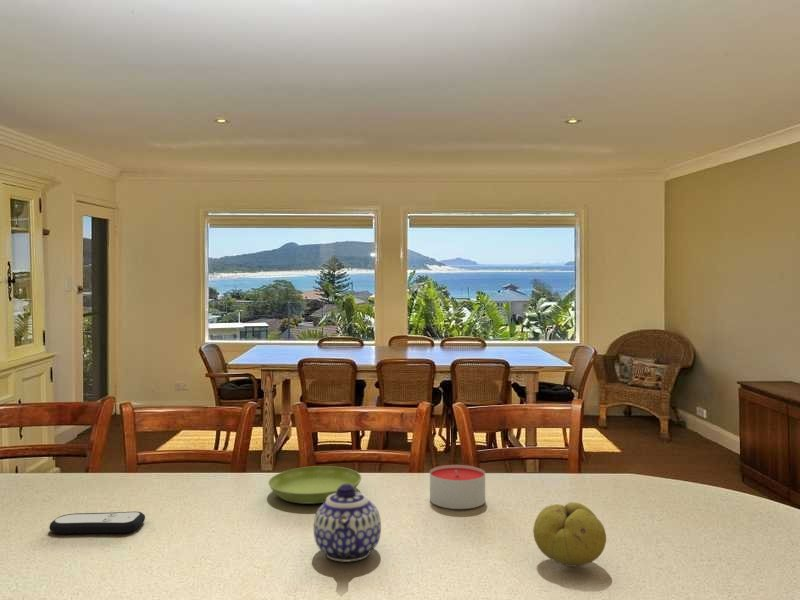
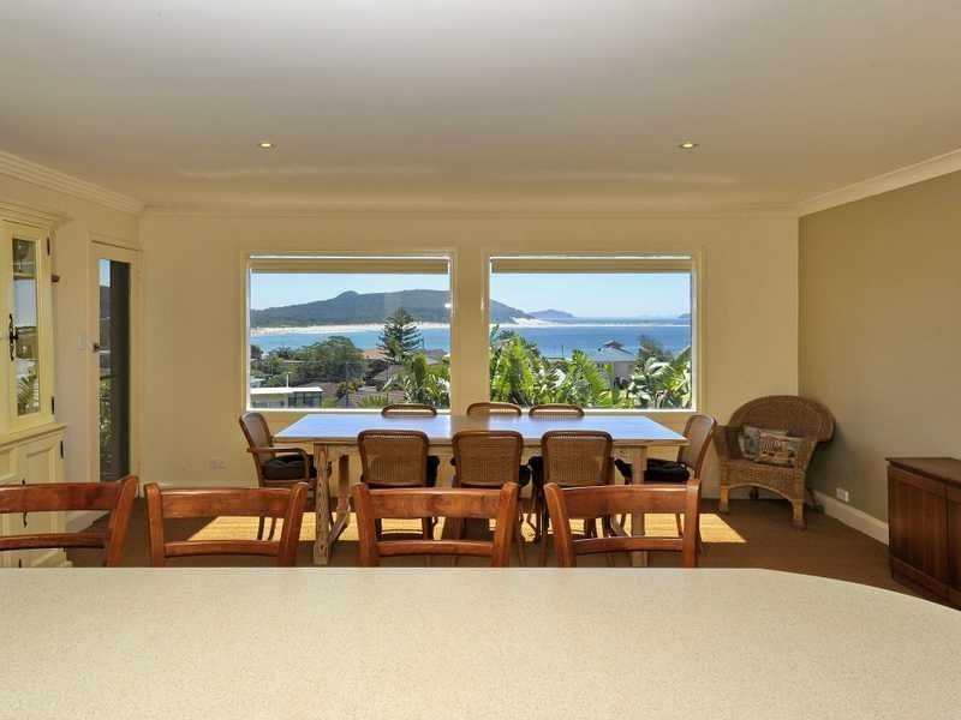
- fruit (570, 534)
- saucer (315, 485)
- remote control (97, 522)
- teapot (347, 519)
- candle (457, 485)
